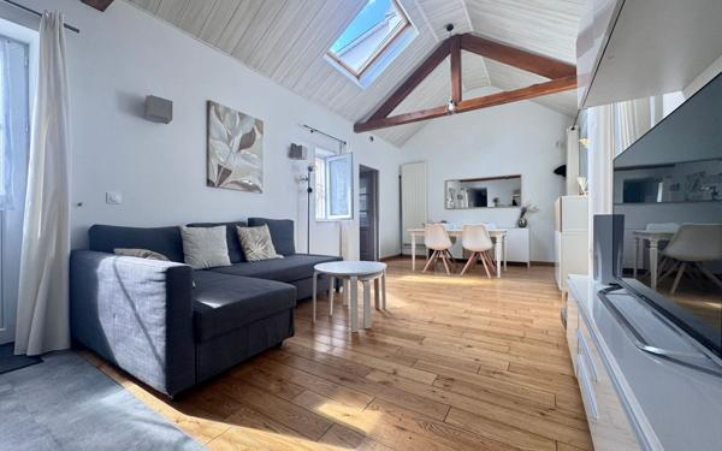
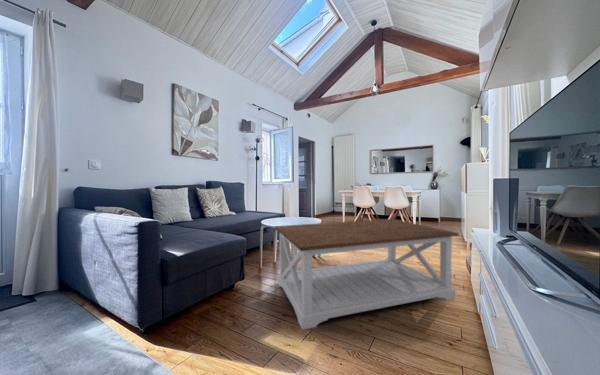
+ coffee table (359, 263)
